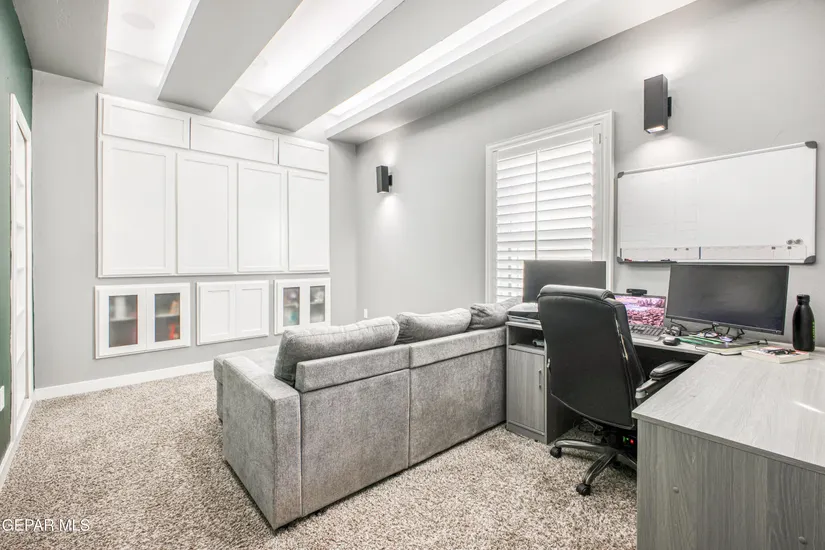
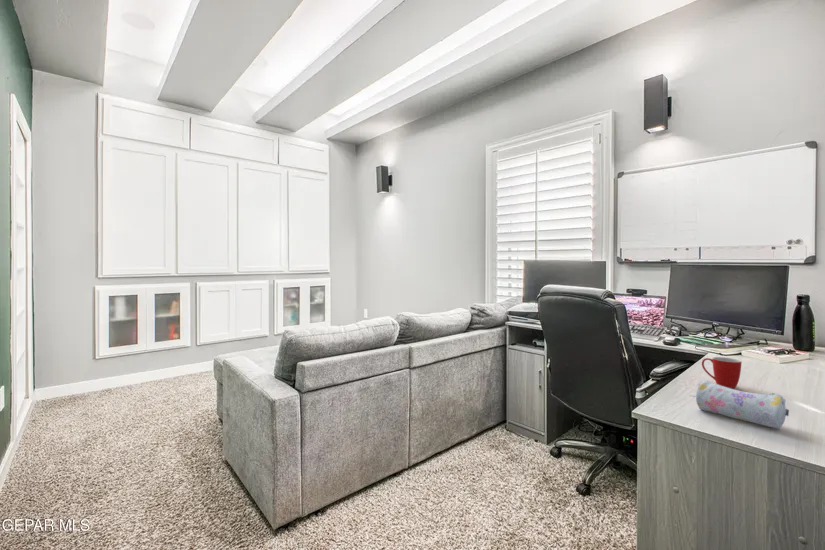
+ pencil case (738, 402)
+ mug (720, 371)
